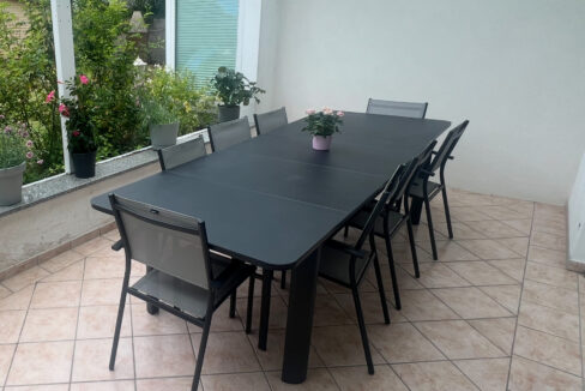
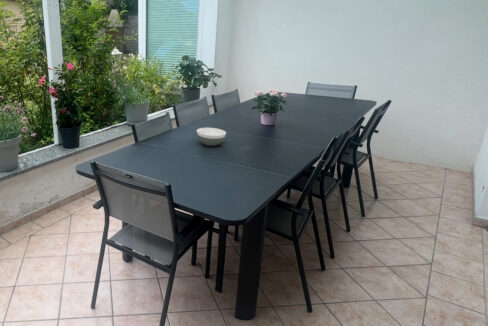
+ bowl (211, 137)
